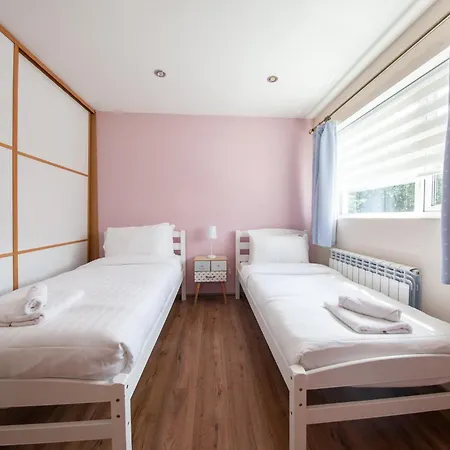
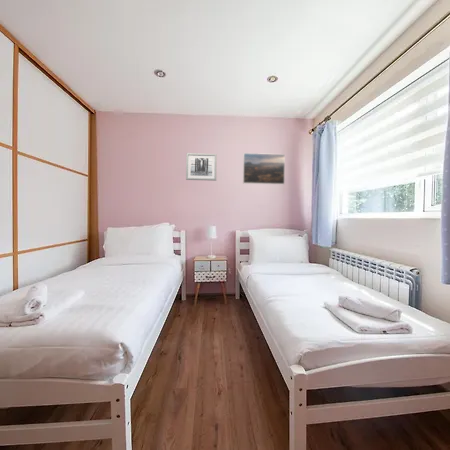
+ wall art (201, 166)
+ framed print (263, 168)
